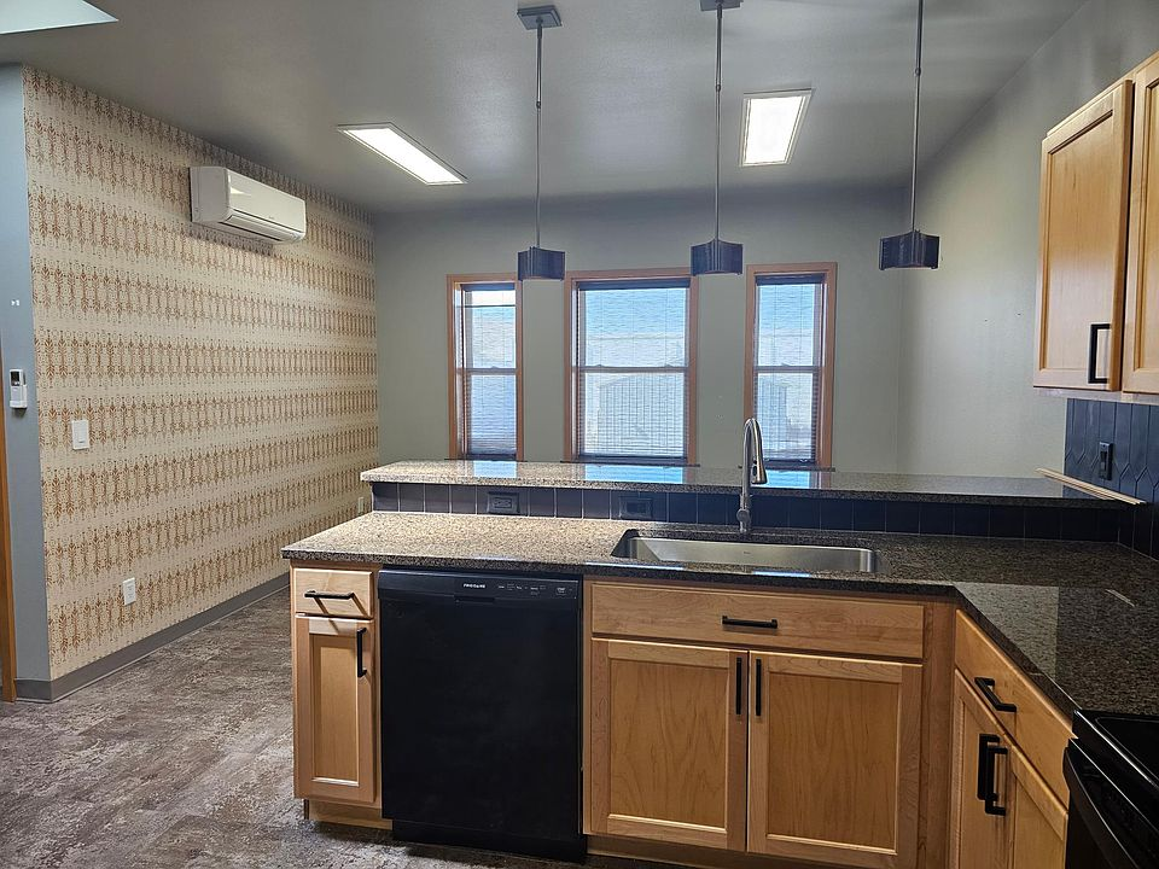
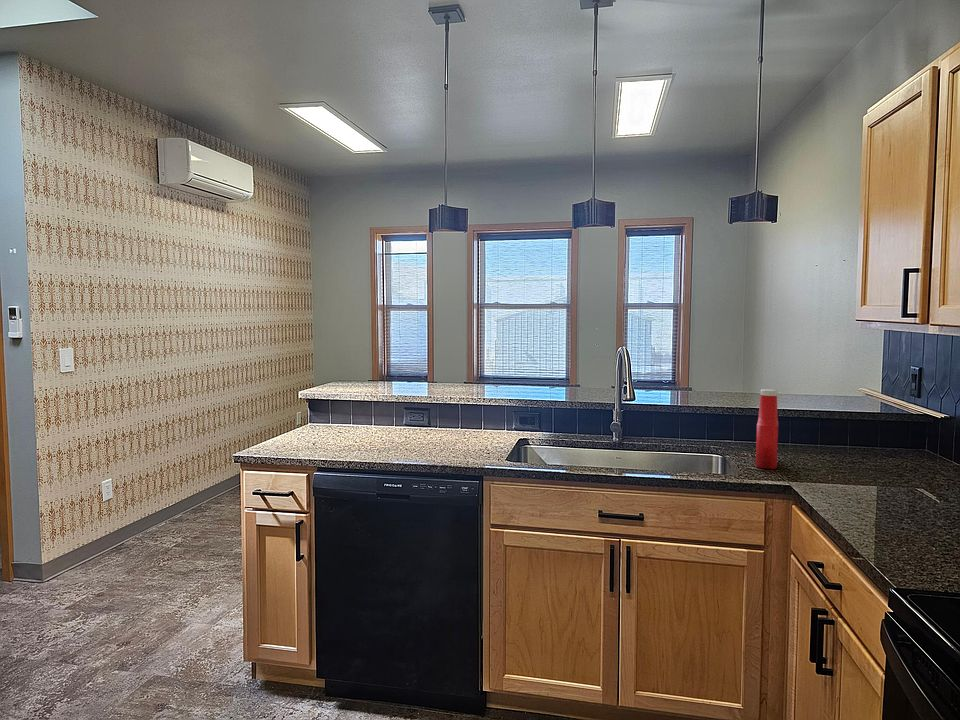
+ soap bottle (767, 427)
